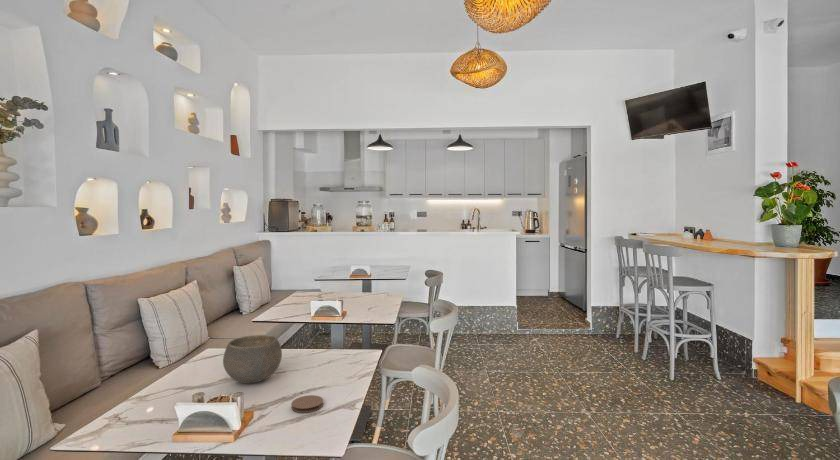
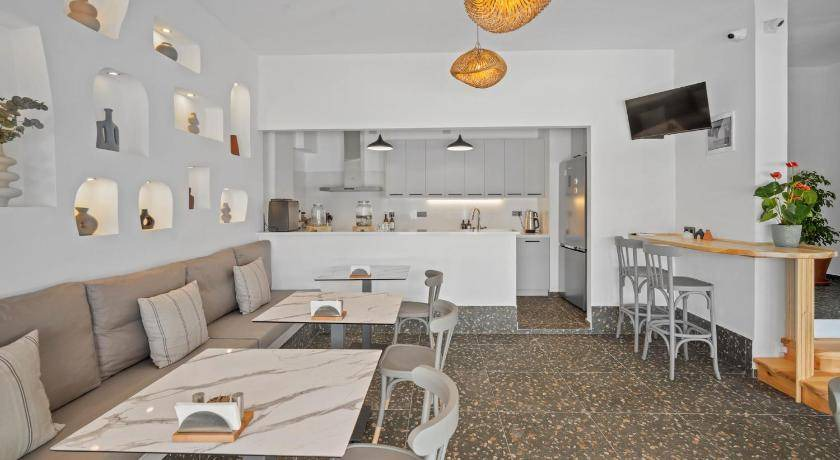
- bowl (253, 360)
- coaster (307, 403)
